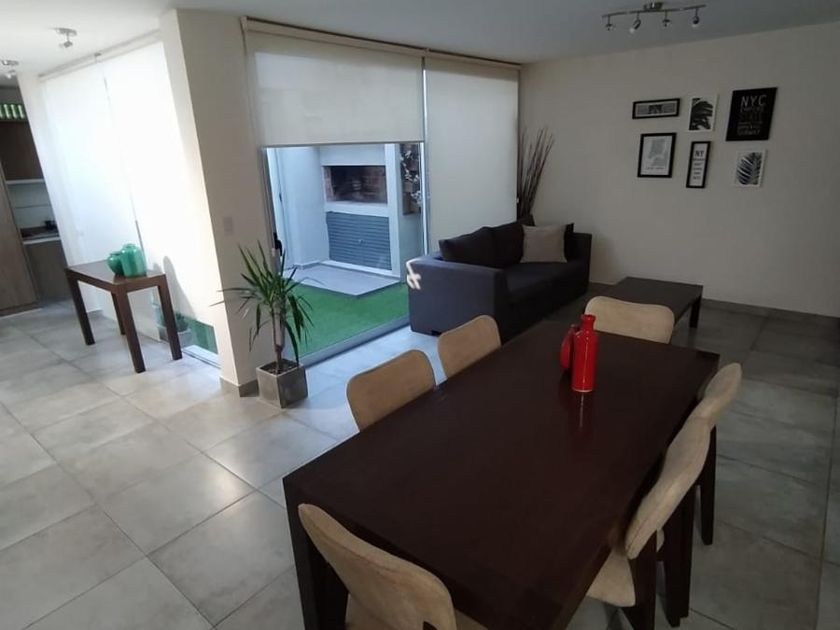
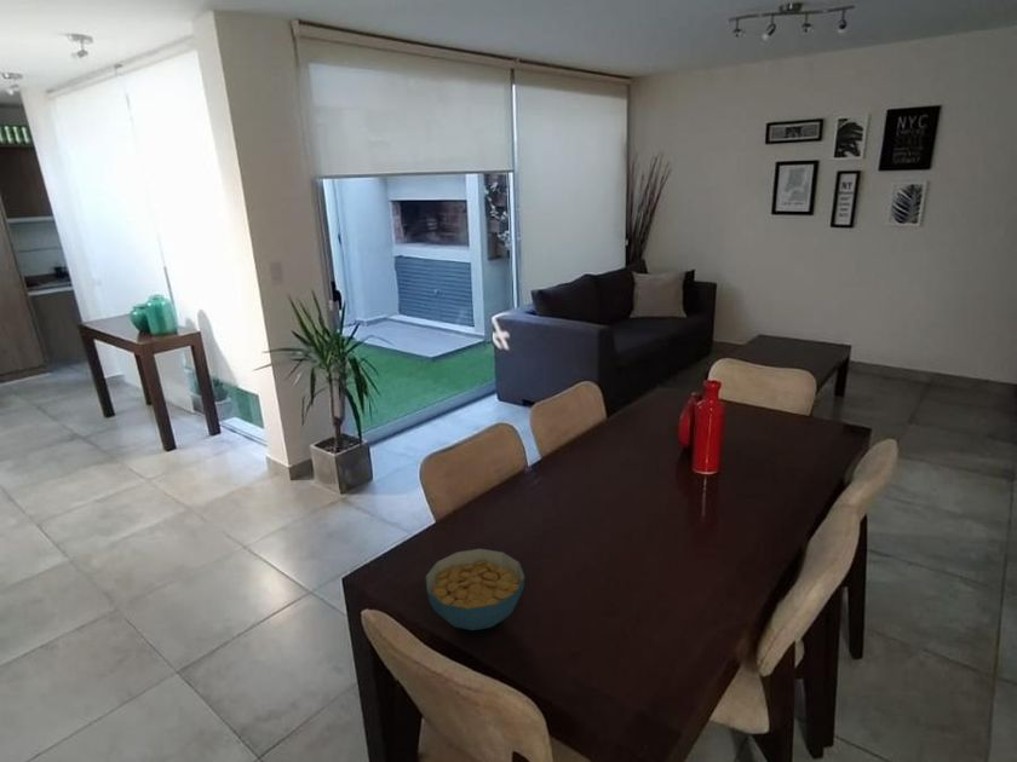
+ cereal bowl (476, 596)
